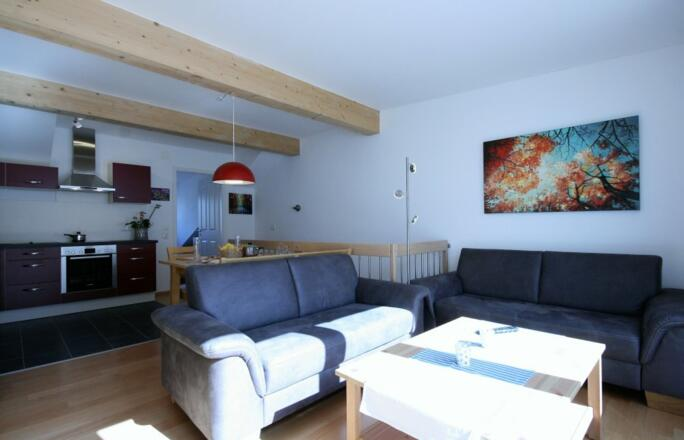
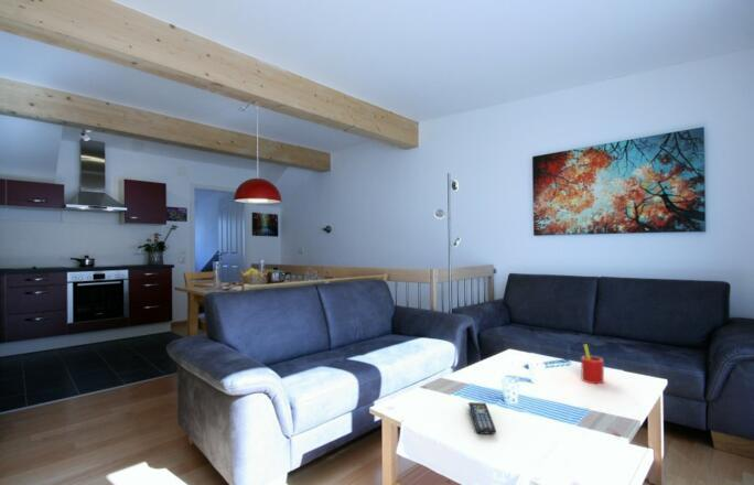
+ remote control (481, 416)
+ straw (591, 362)
